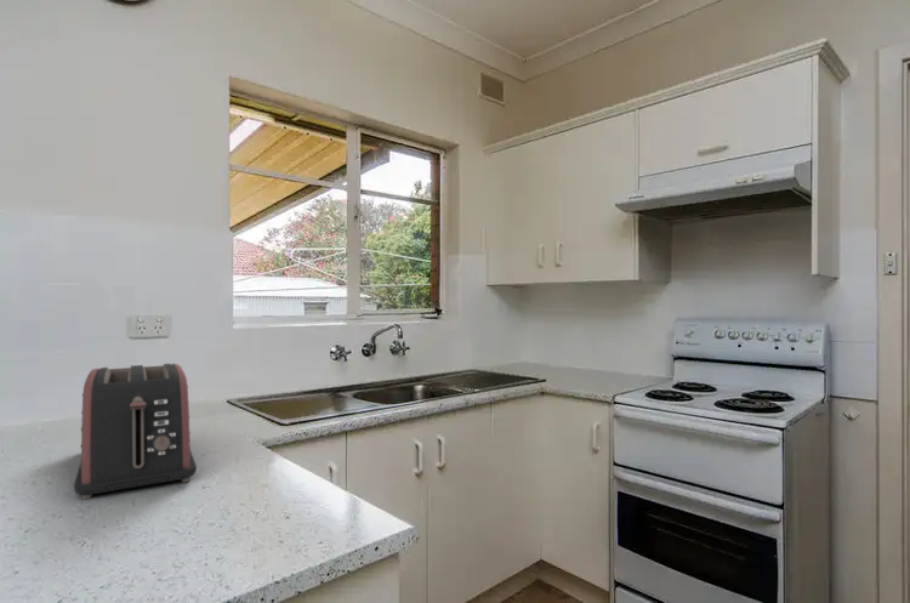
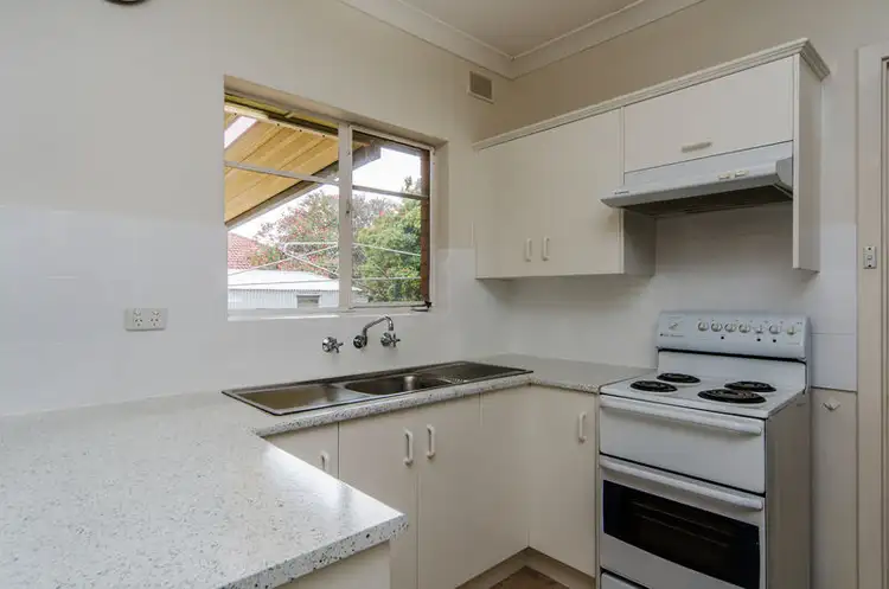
- toaster (137, 416)
